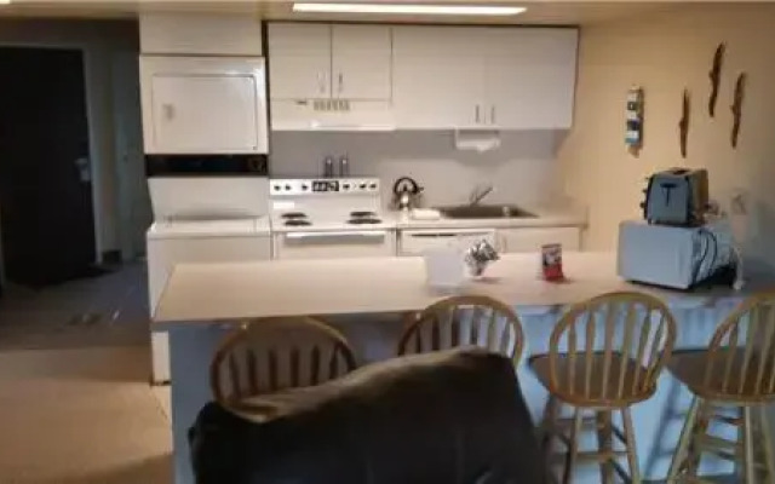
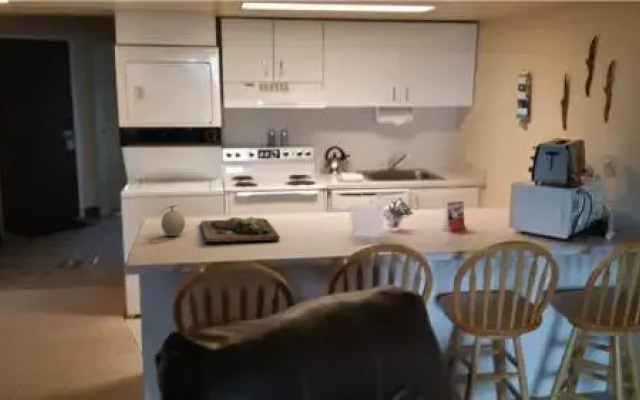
+ cutting board (238, 224)
+ fruit (172, 219)
